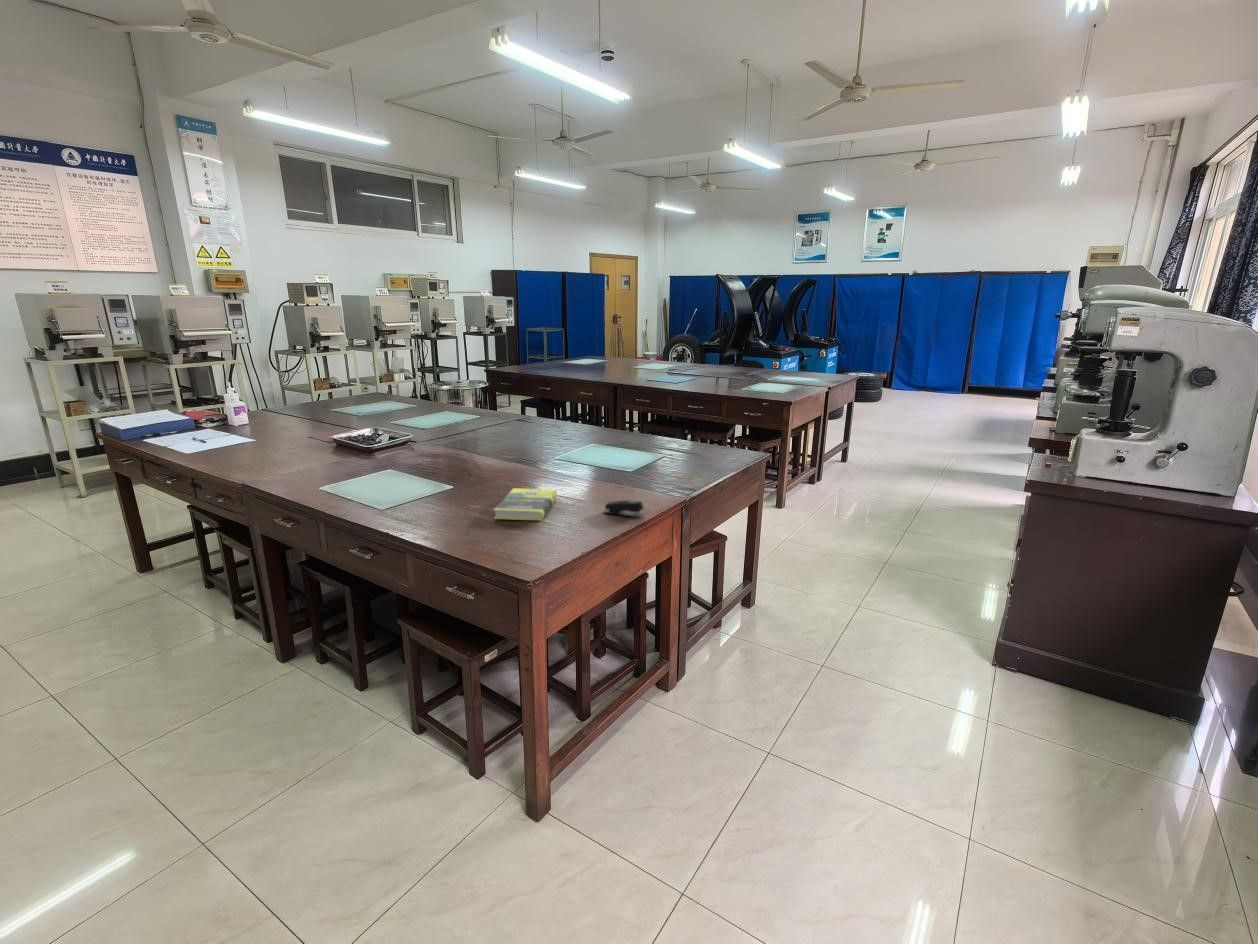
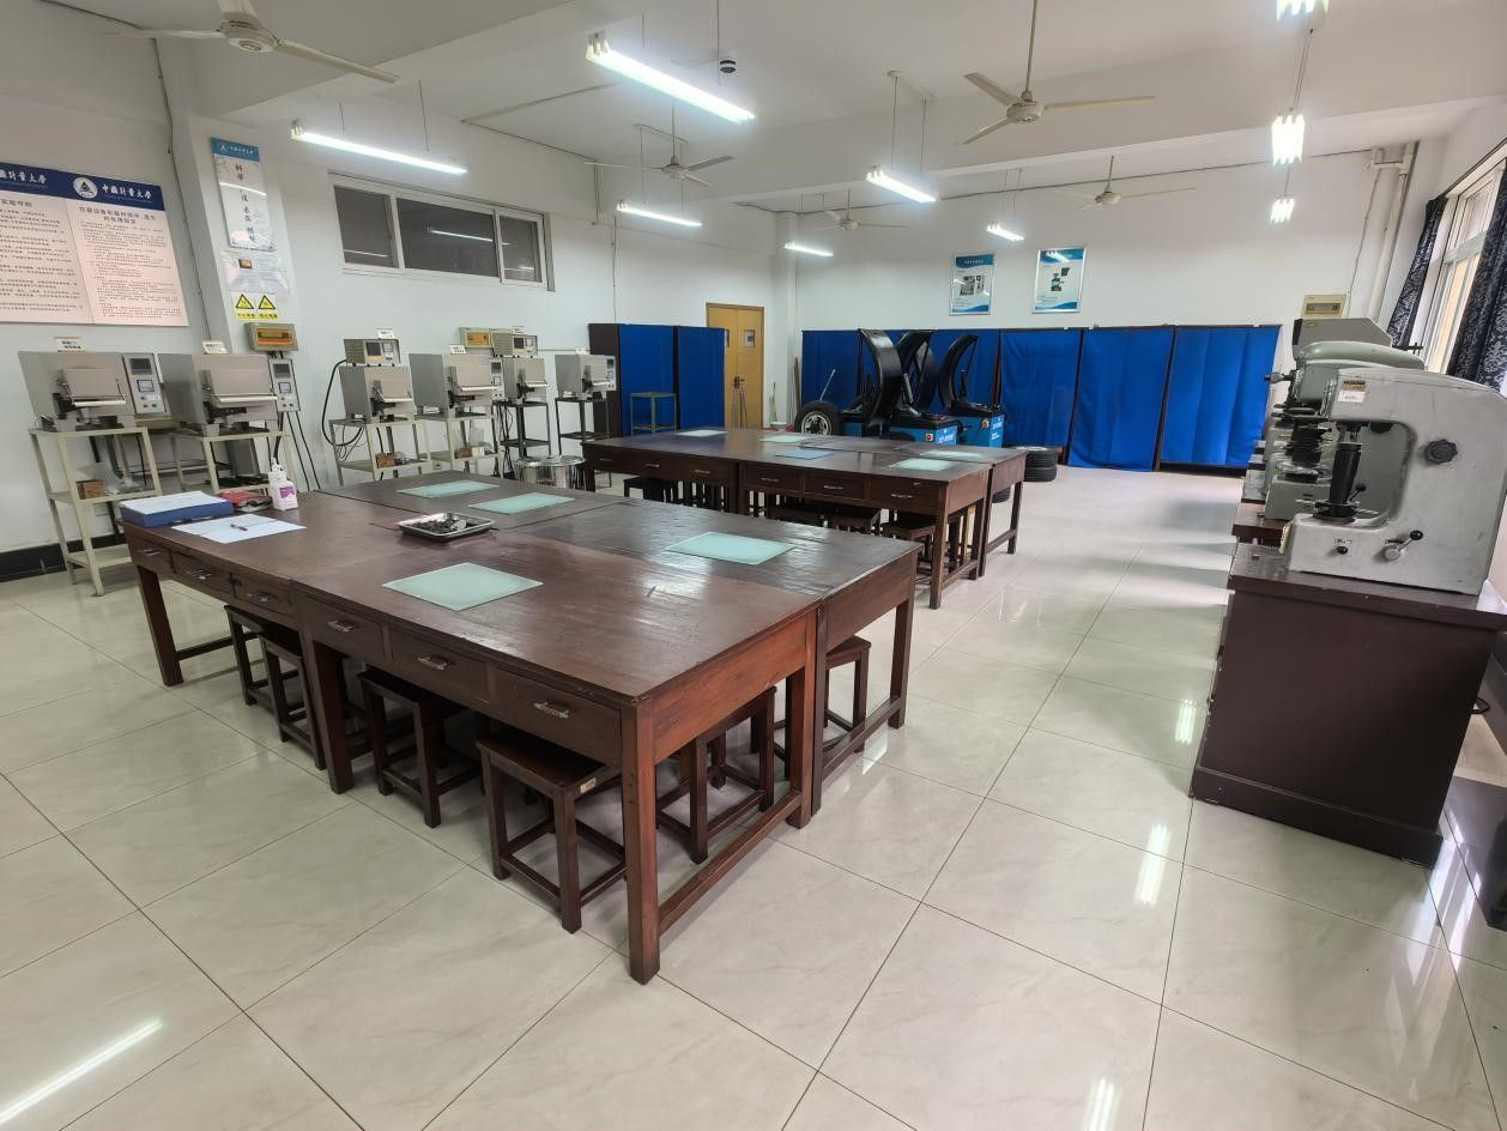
- book (527, 503)
- stapler (623, 506)
